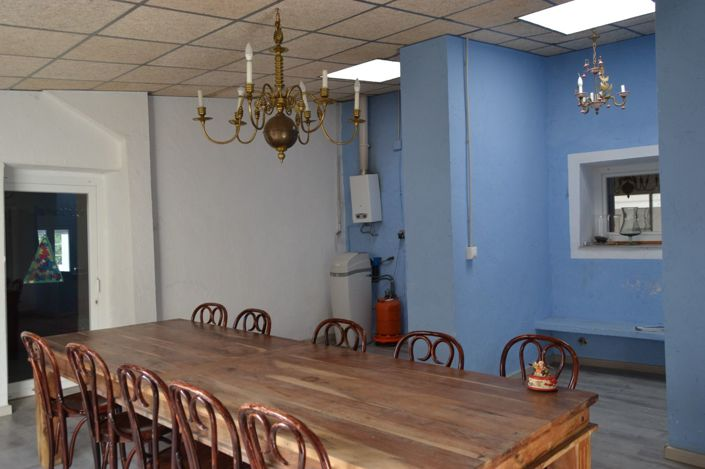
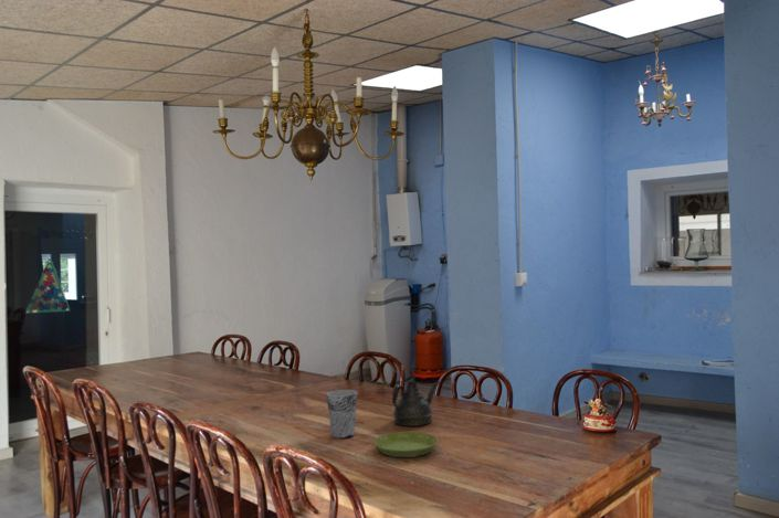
+ teapot (419, 401)
+ saucer (406, 445)
+ cup (341, 413)
